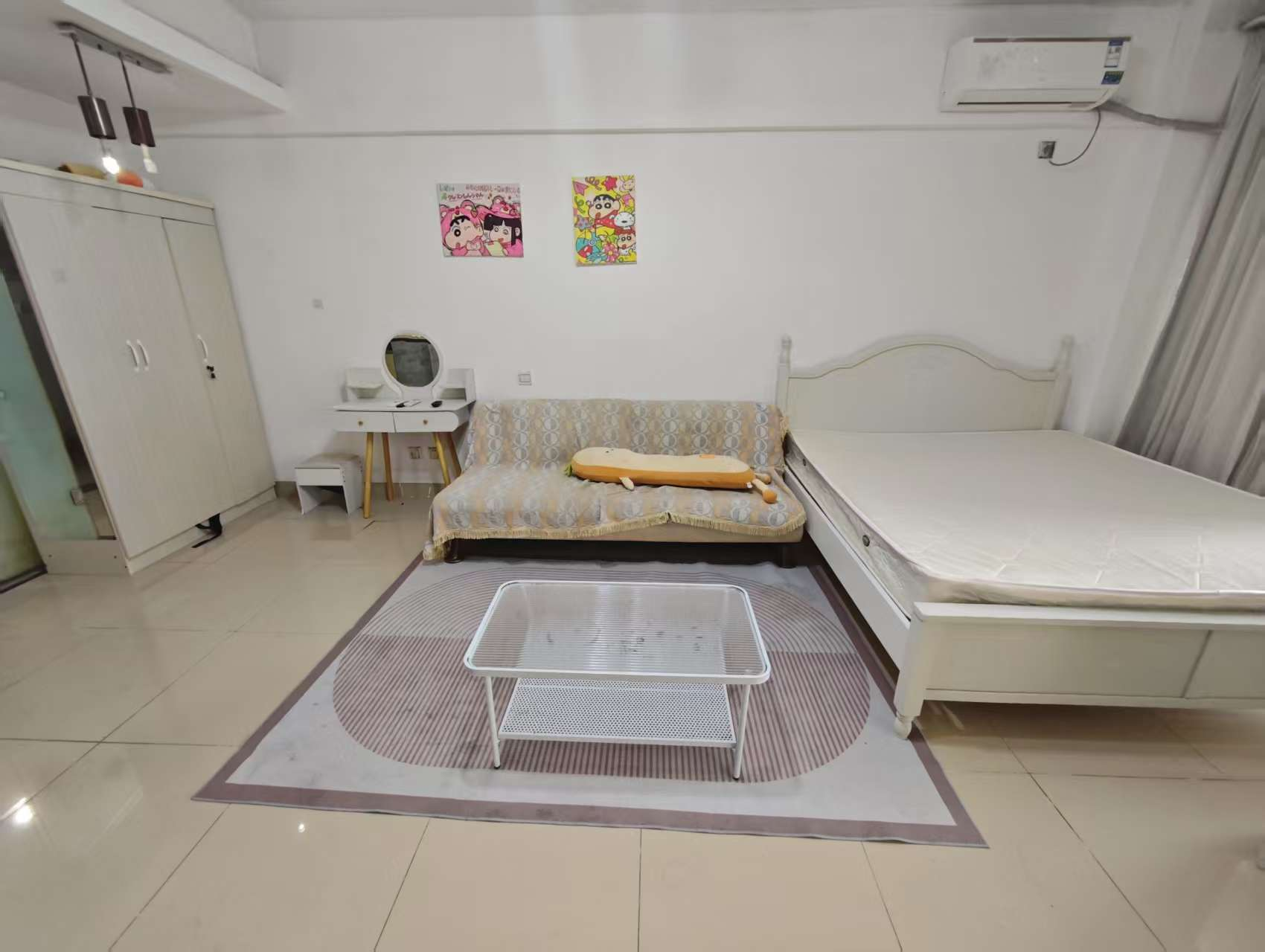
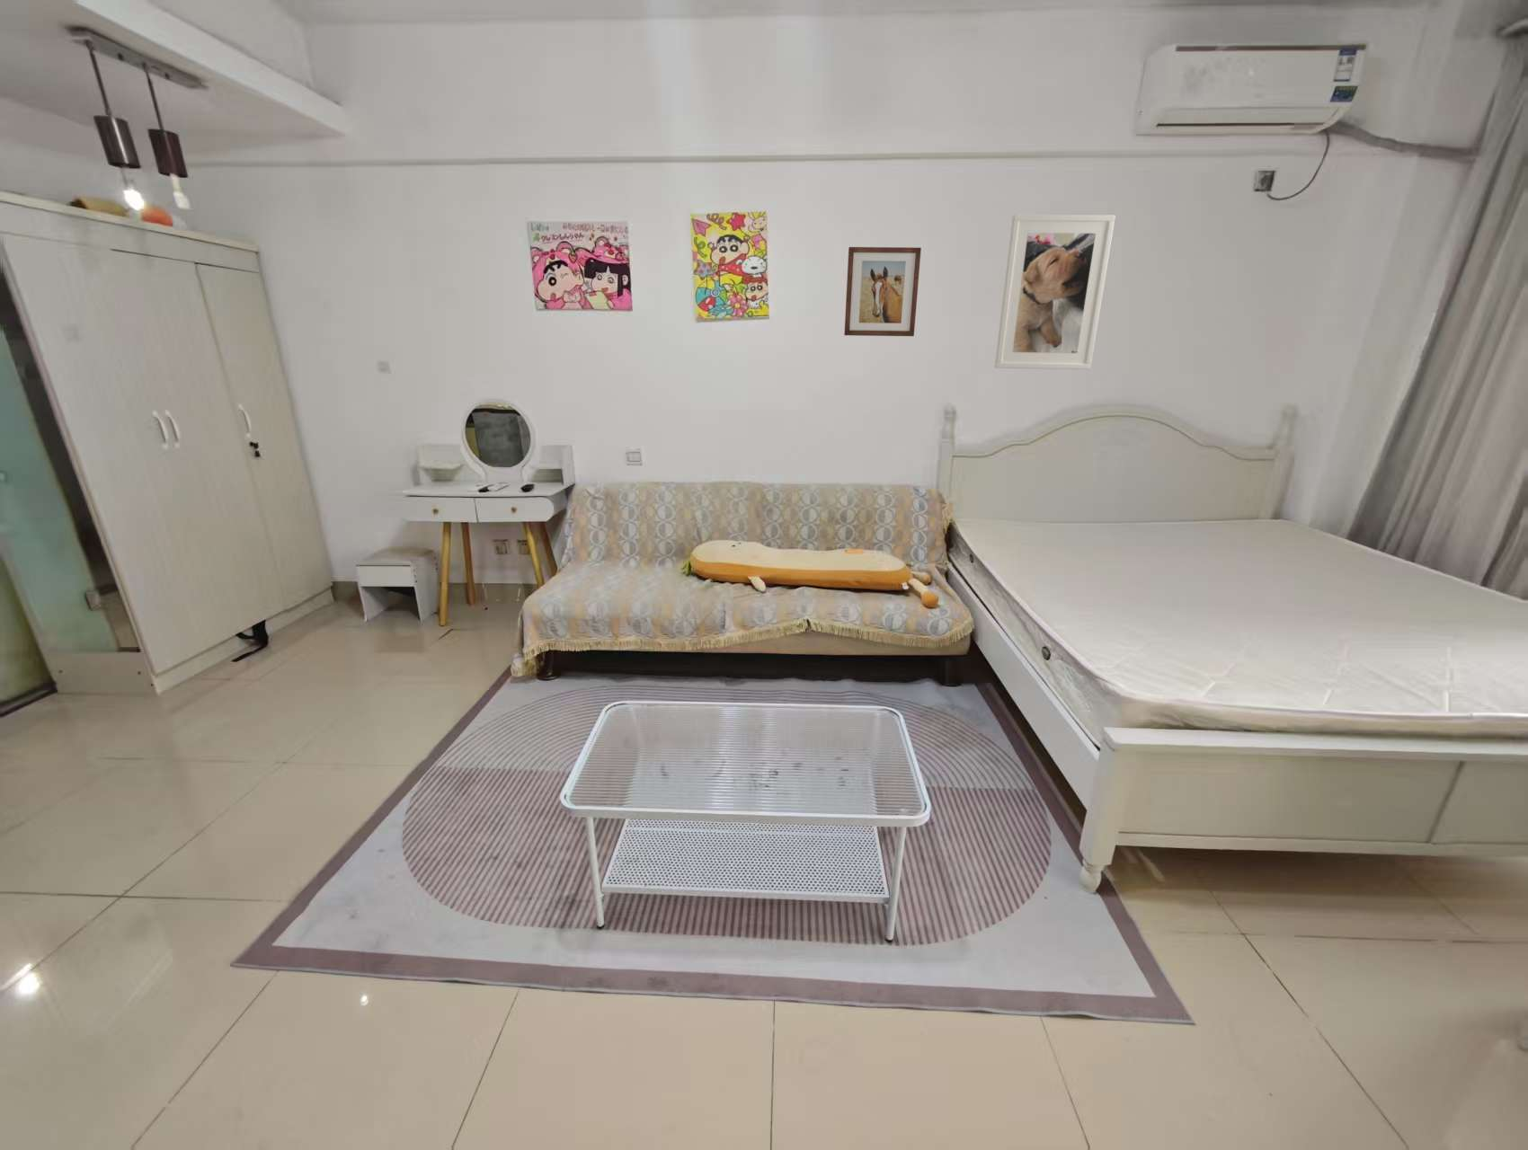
+ wall art (881, 292)
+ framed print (1052, 294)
